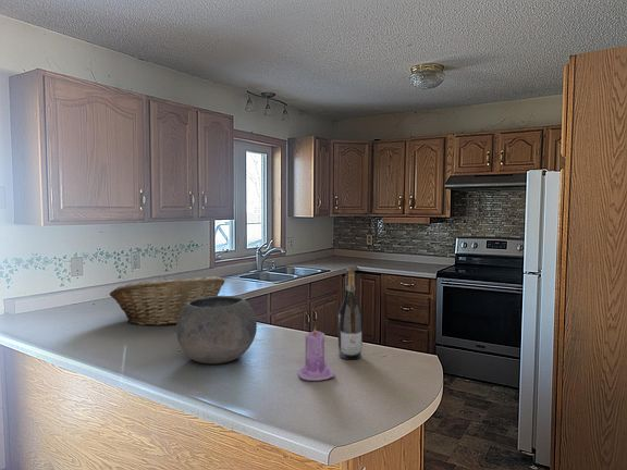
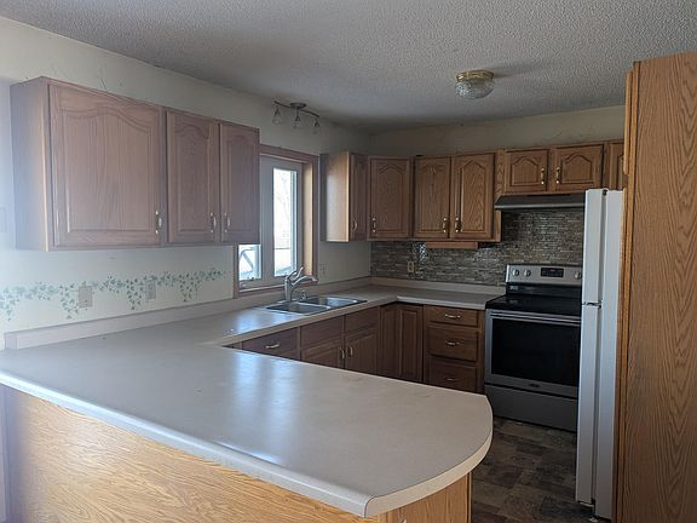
- fruit basket (170, 296)
- bowl (217, 330)
- wine bottle (349, 312)
- candle (315, 349)
